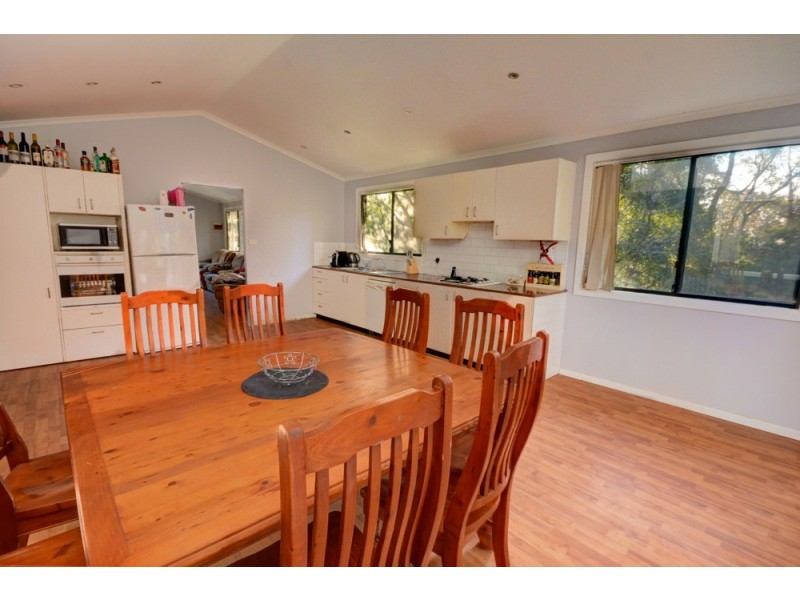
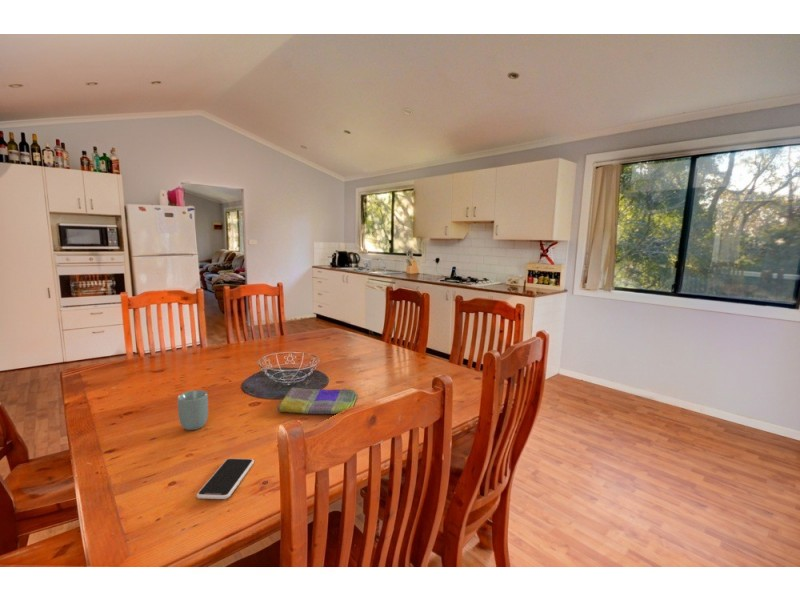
+ cup (193, 411)
+ smartphone (227, 477)
+ dish towel (318, 400)
